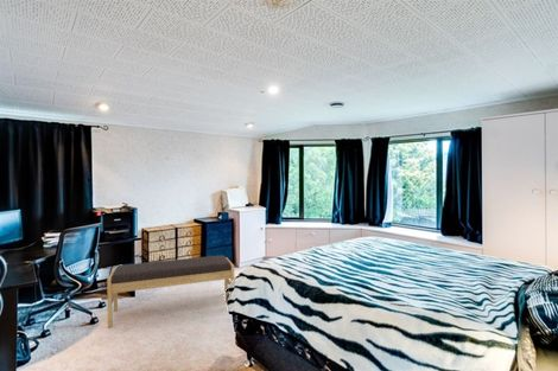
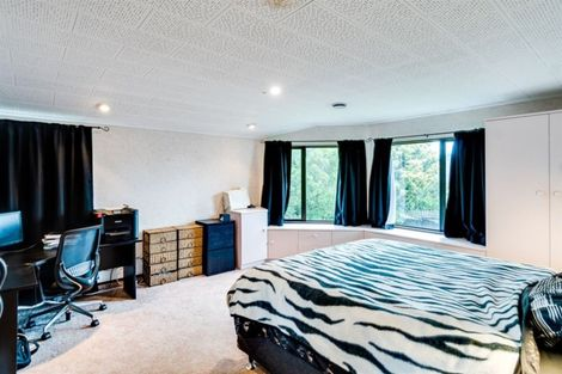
- bench (175, 284)
